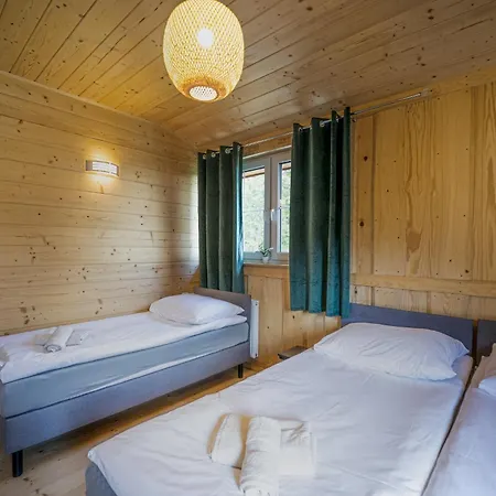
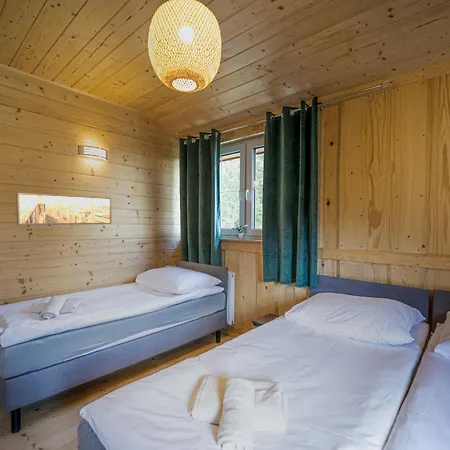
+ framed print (69, 209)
